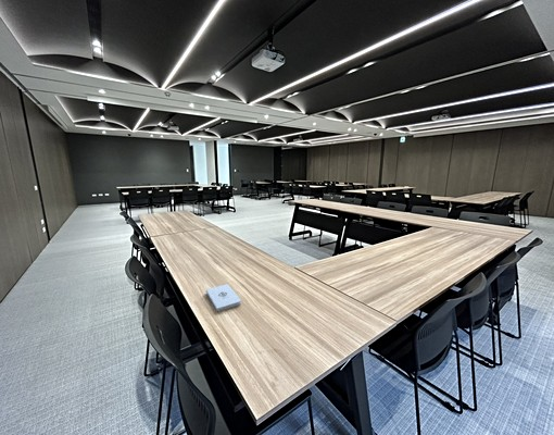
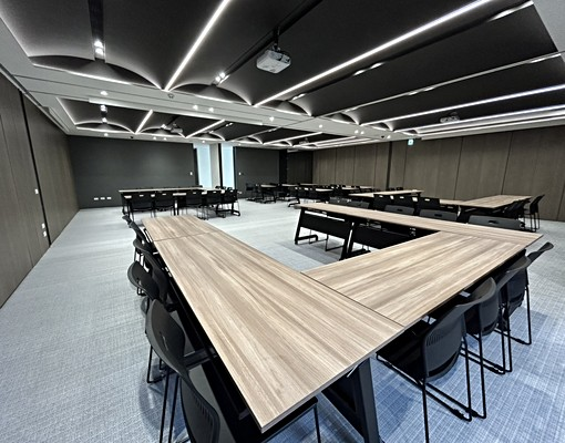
- notepad (223, 296)
